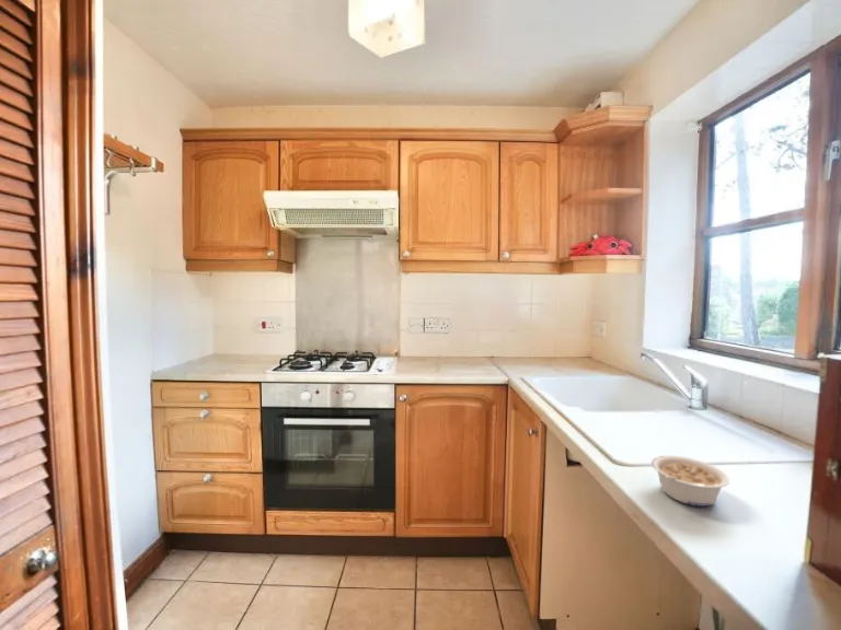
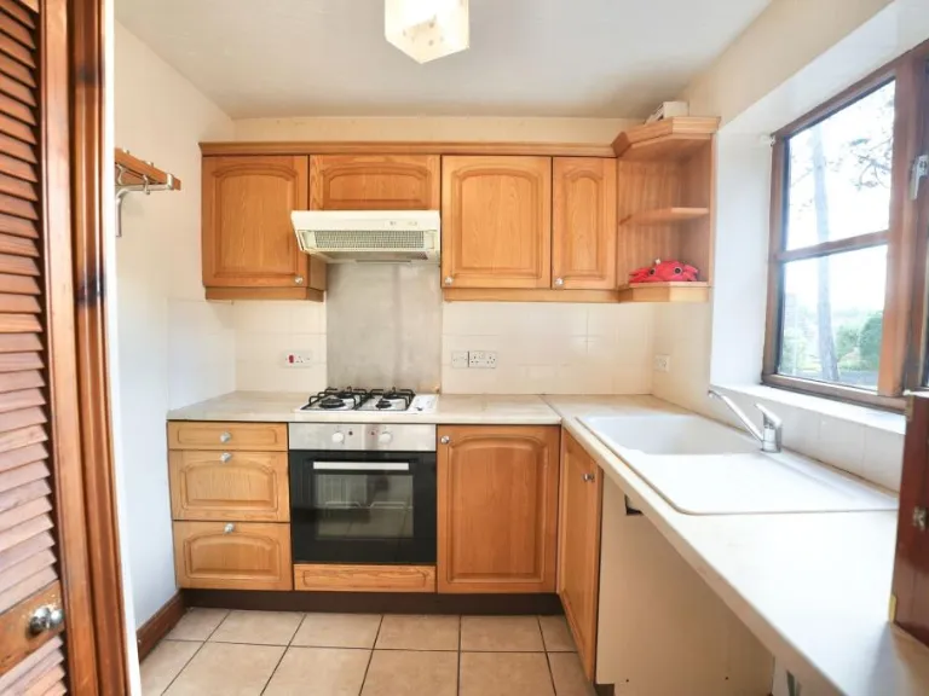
- legume (689, 480)
